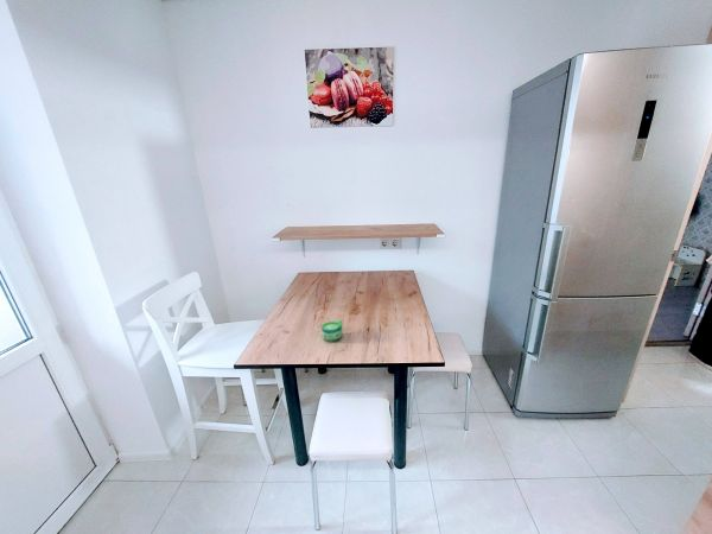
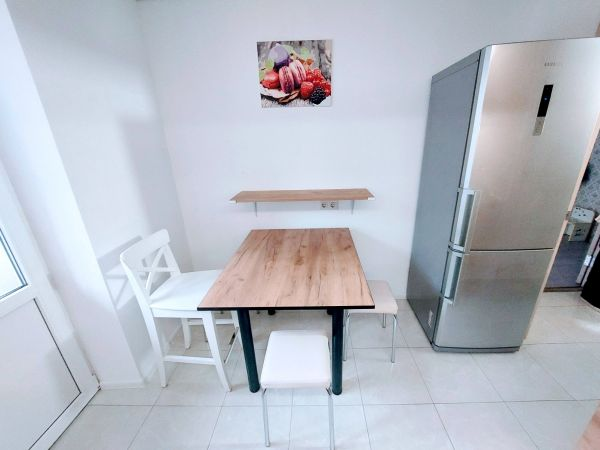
- cup (332, 330)
